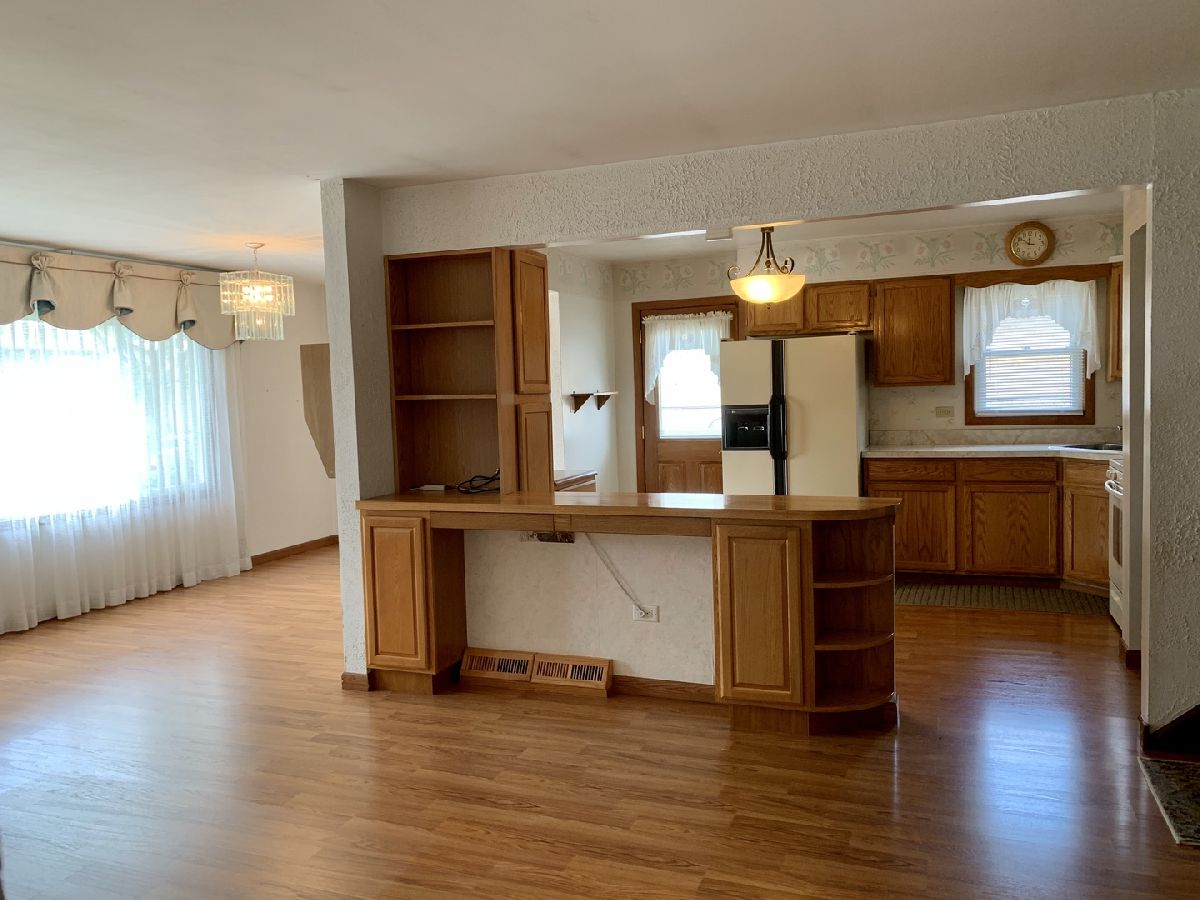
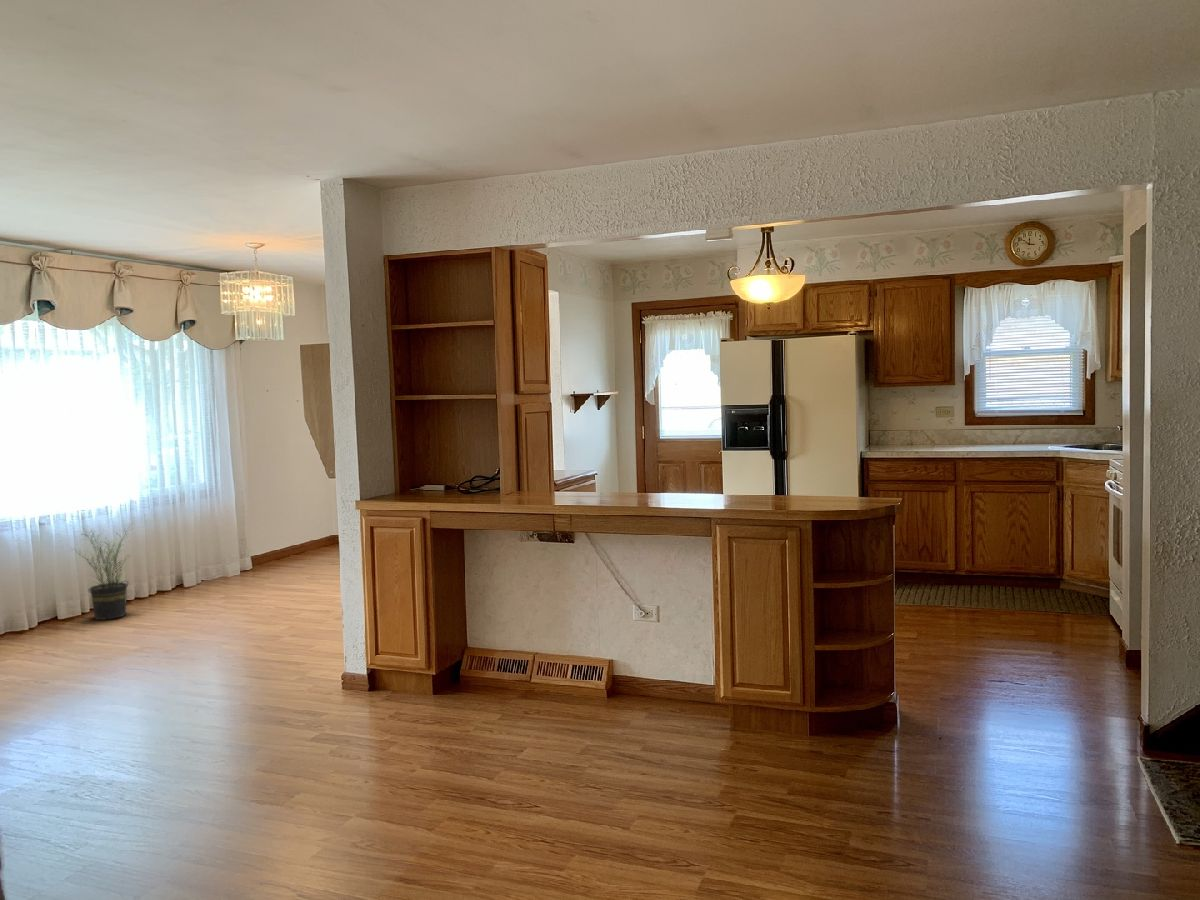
+ potted plant (104, 571)
